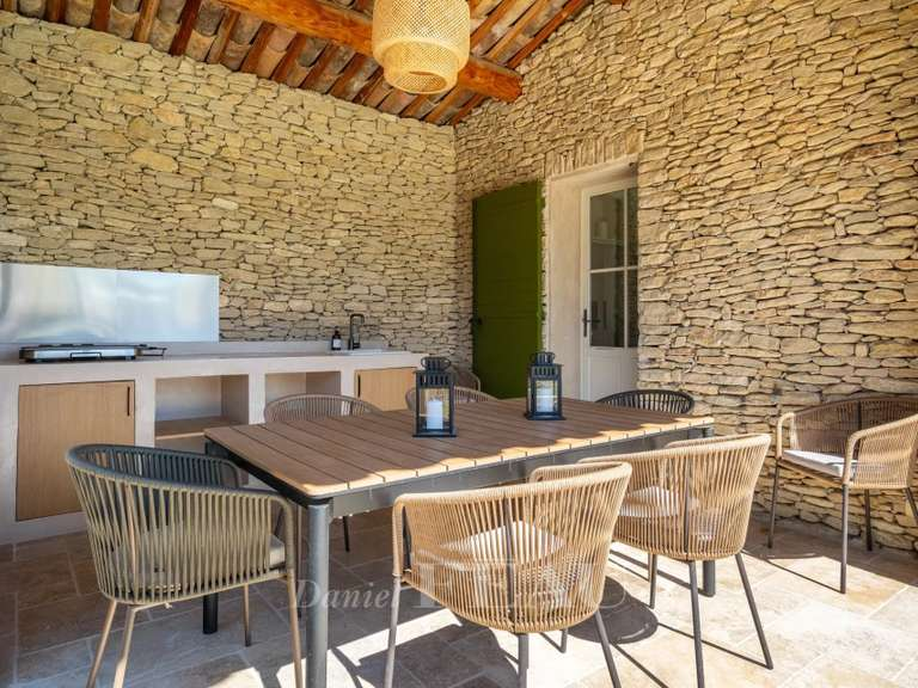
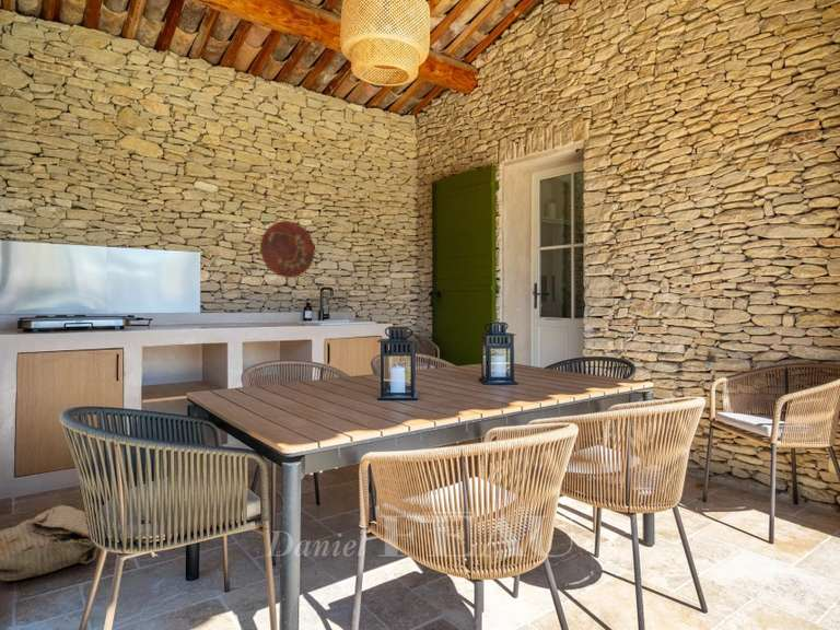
+ bag (42, 536)
+ decorative platter (289, 248)
